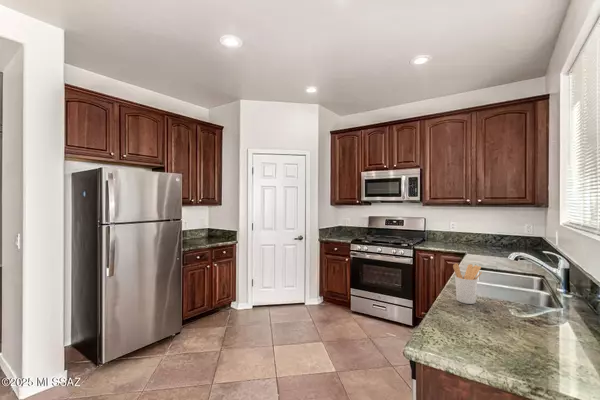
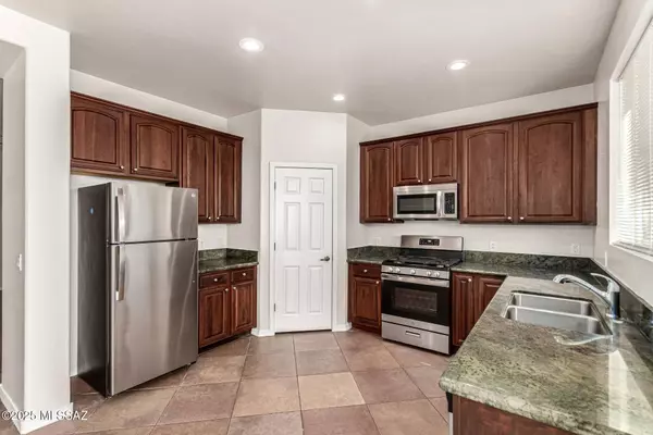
- utensil holder (468, 282)
